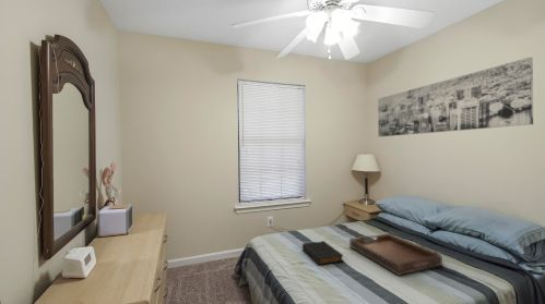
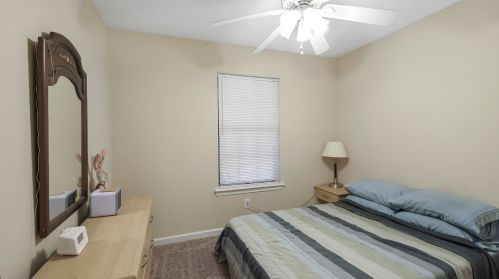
- book (321, 252)
- wall art (434, 108)
- serving tray (392, 251)
